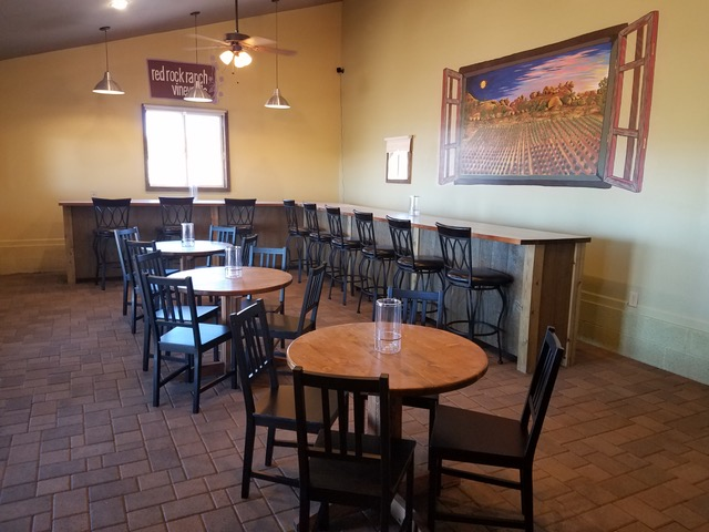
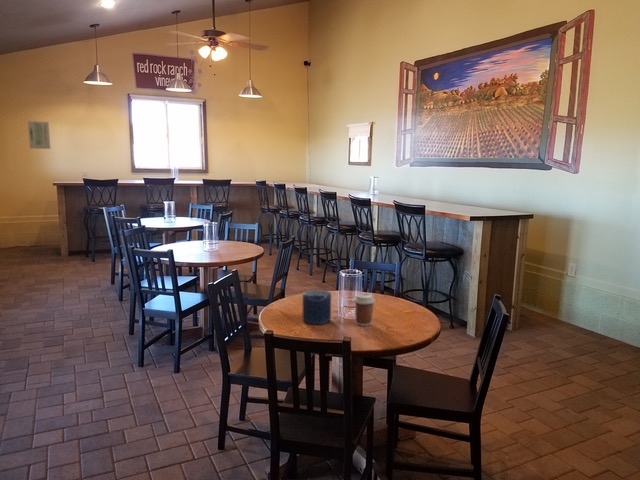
+ wall art (39, 135)
+ coffee cup (363, 309)
+ candle (316, 306)
